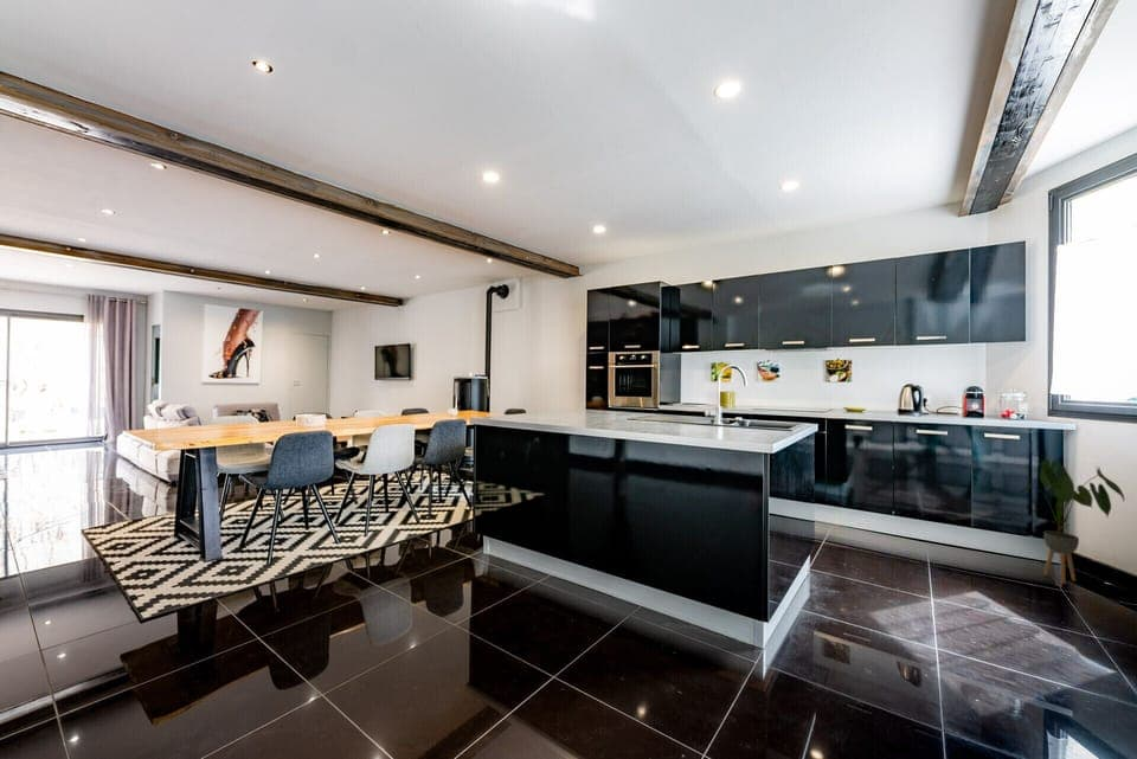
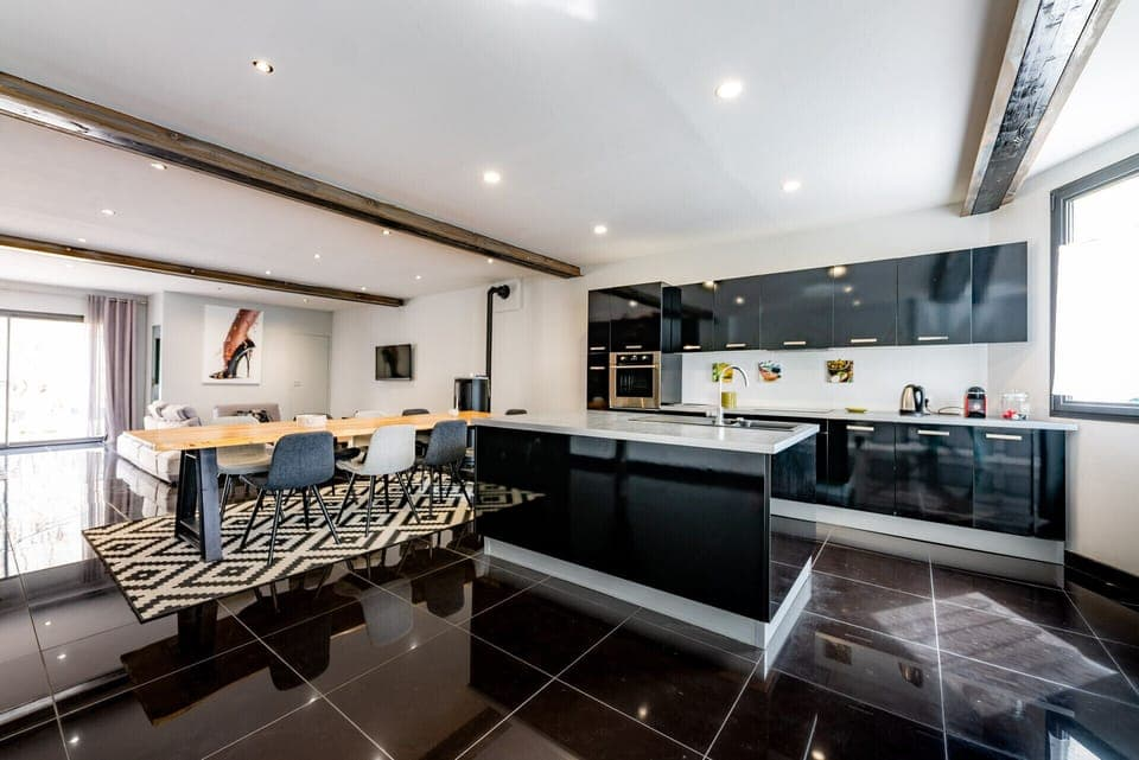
- house plant (1066, 520)
